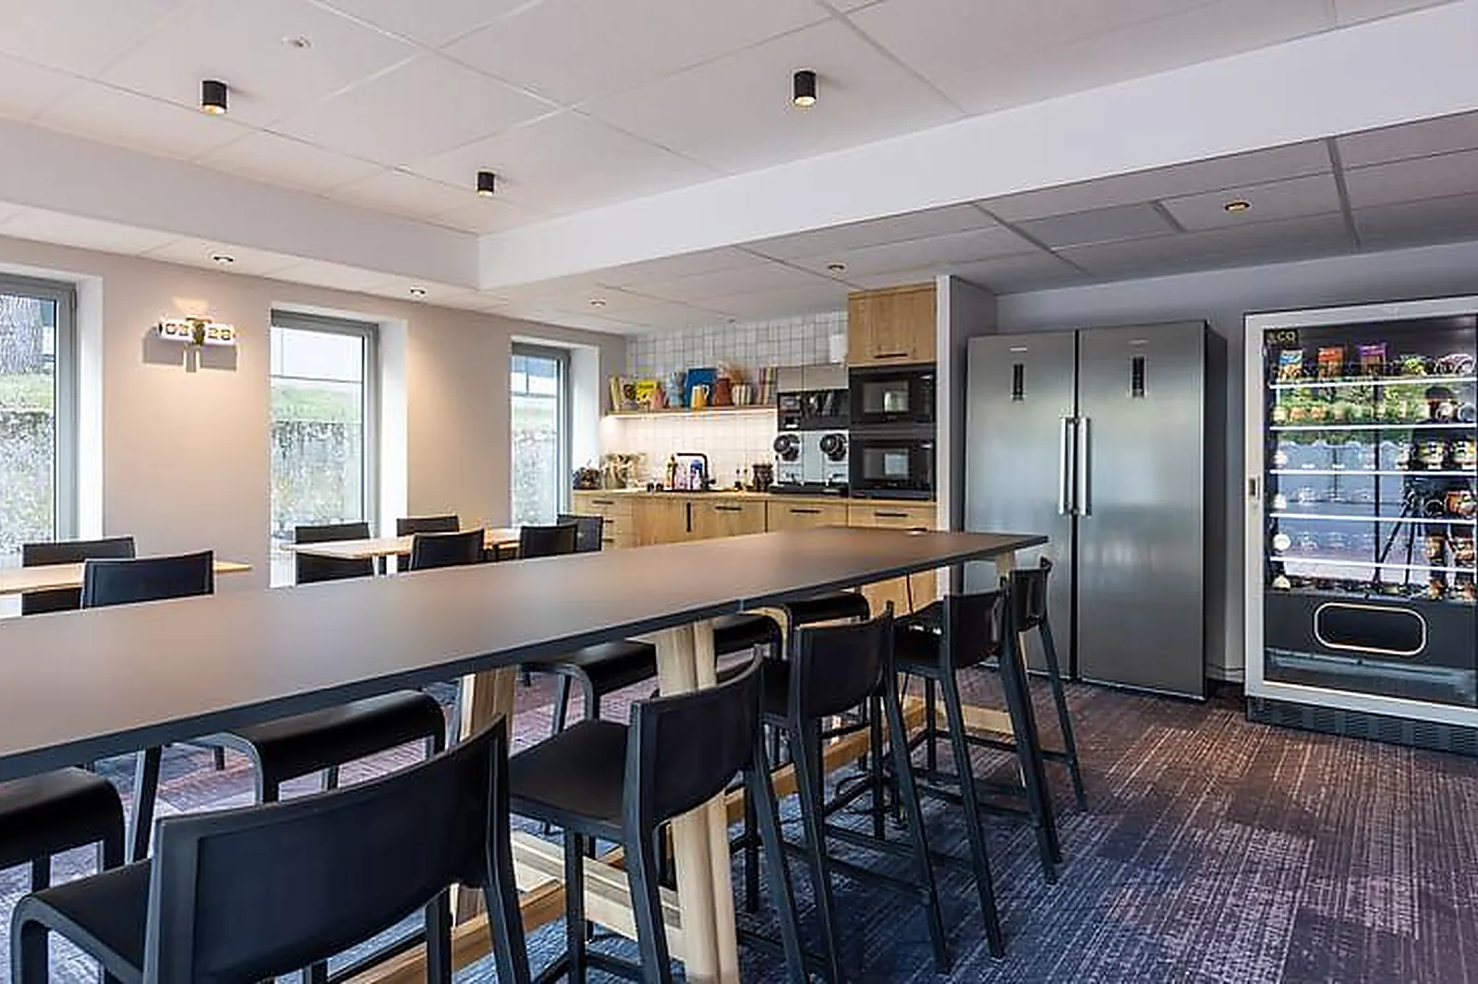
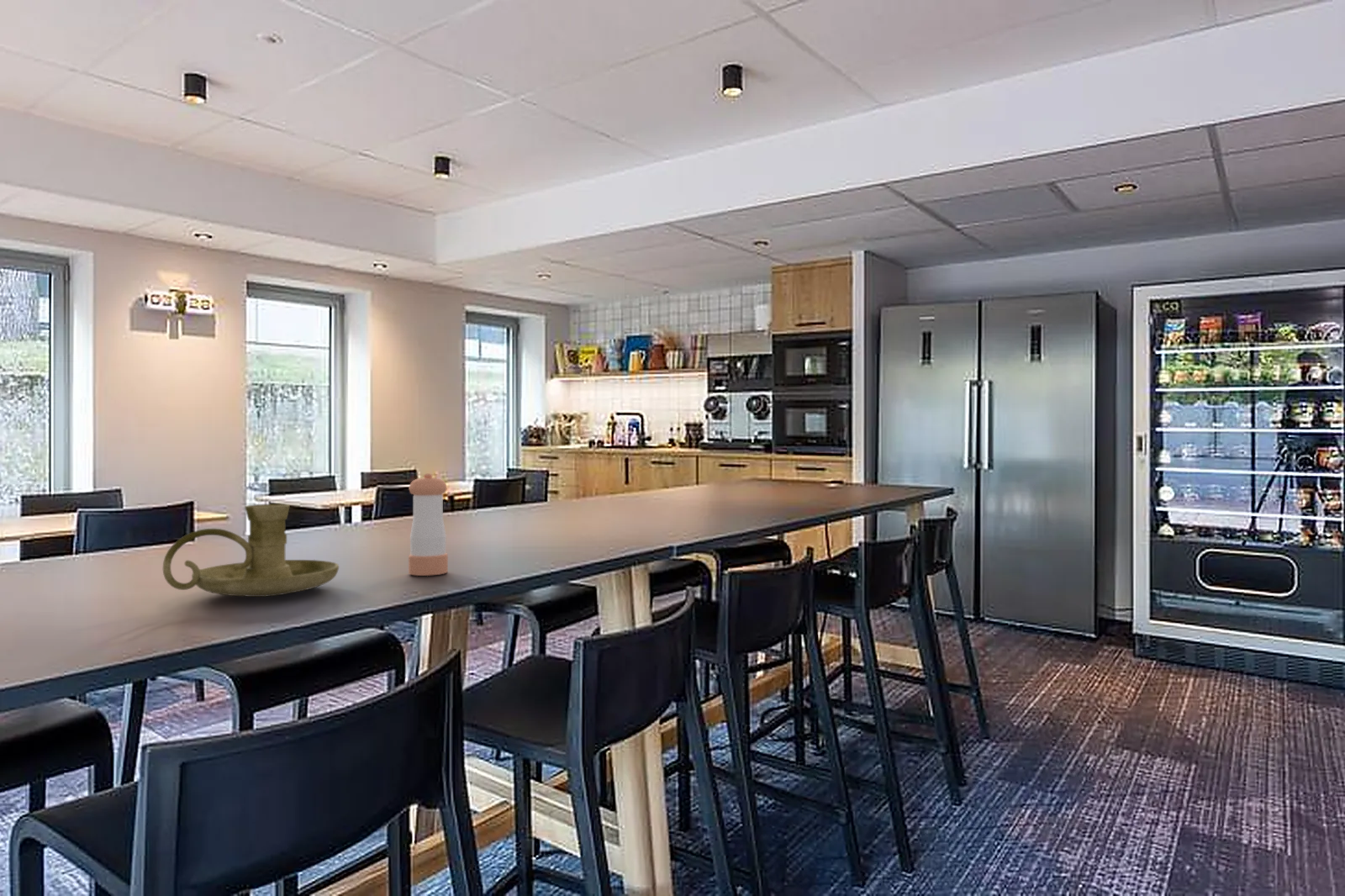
+ candle holder (252, 550)
+ pepper shaker (428, 523)
